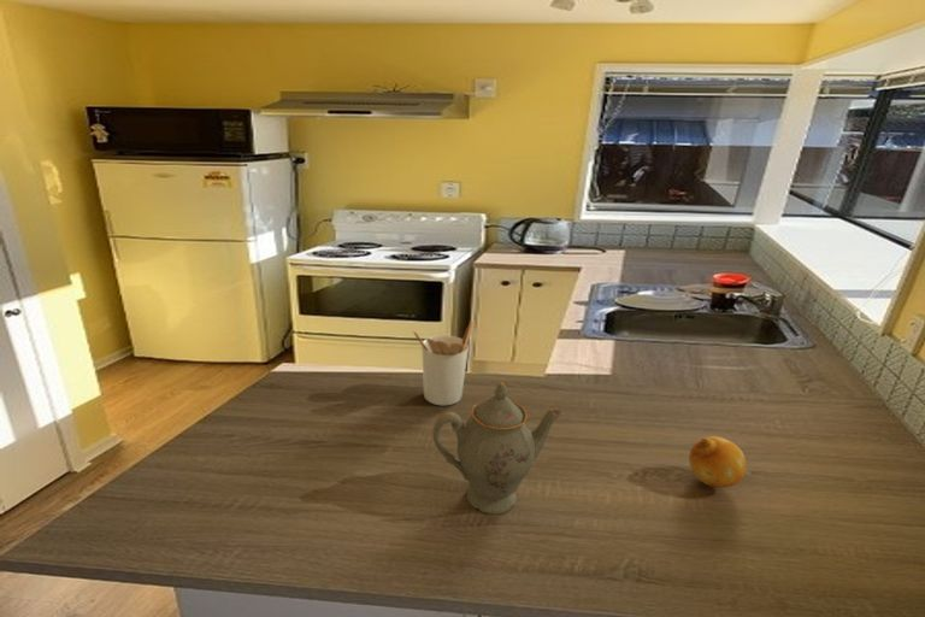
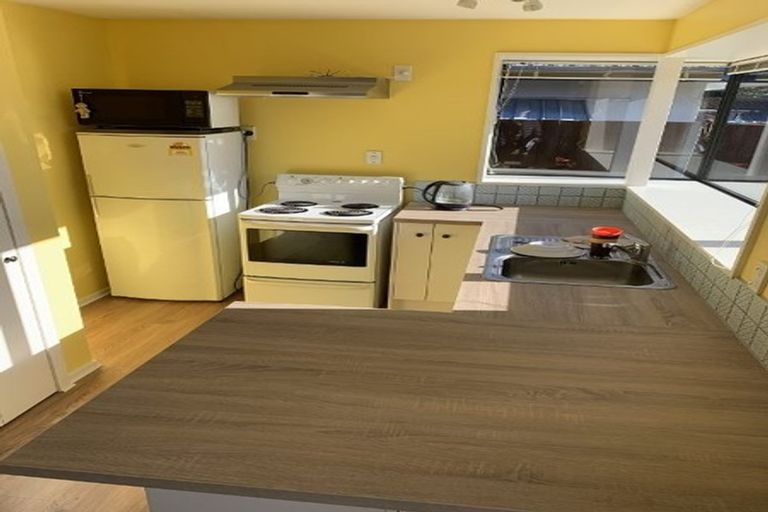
- chinaware (496, 442)
- utensil holder (444, 363)
- fruit (717, 462)
